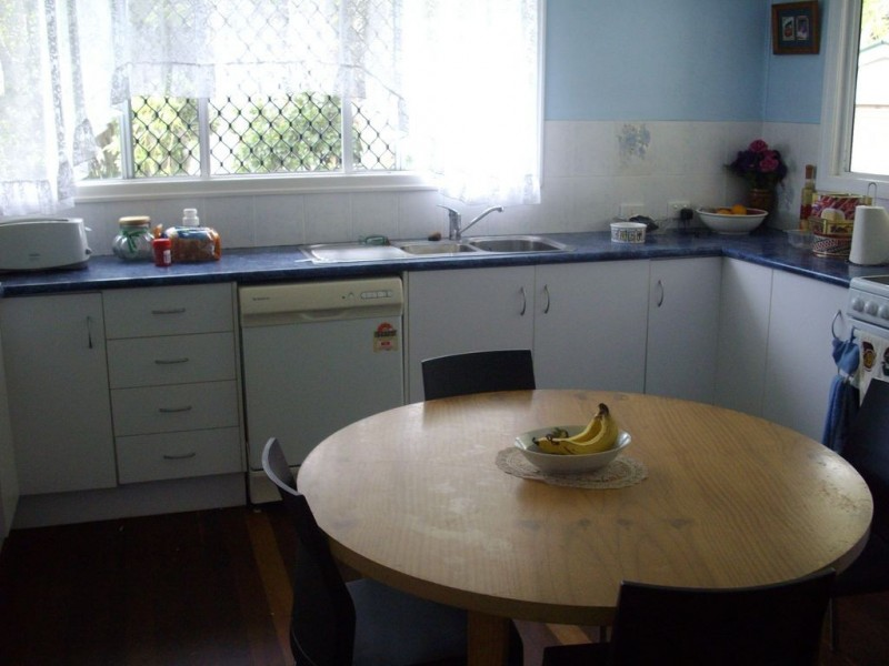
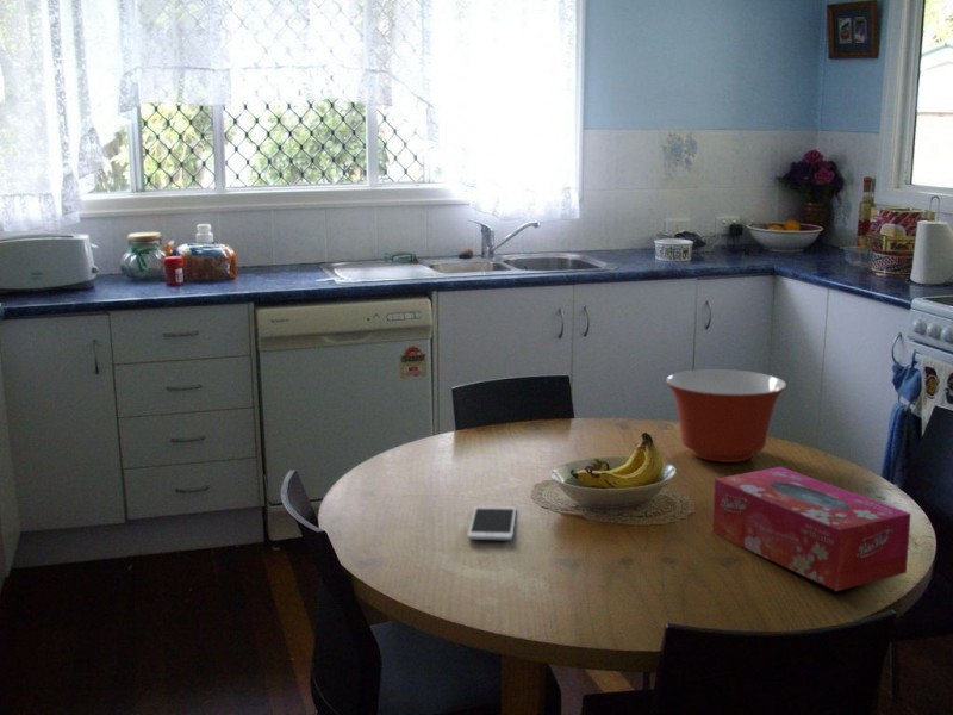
+ mixing bowl (723, 417)
+ tissue box (805, 523)
+ cell phone (492, 522)
